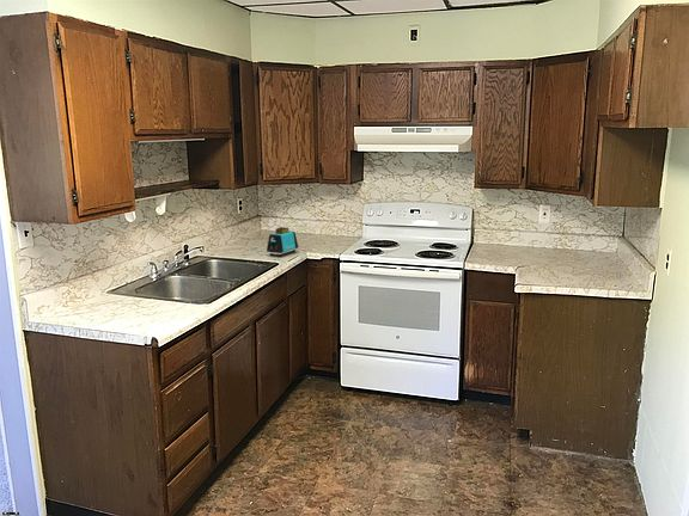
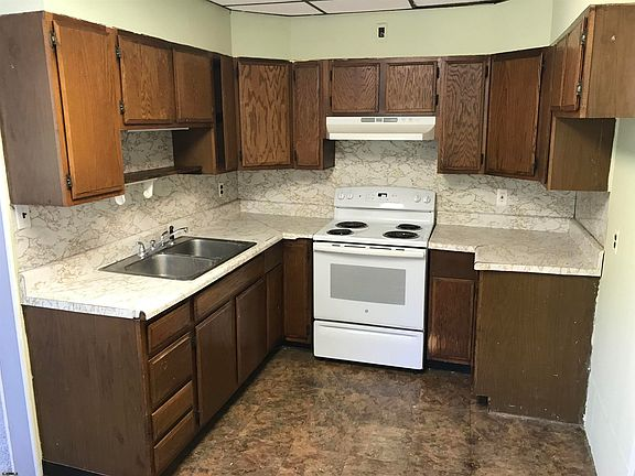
- toaster (282, 240)
